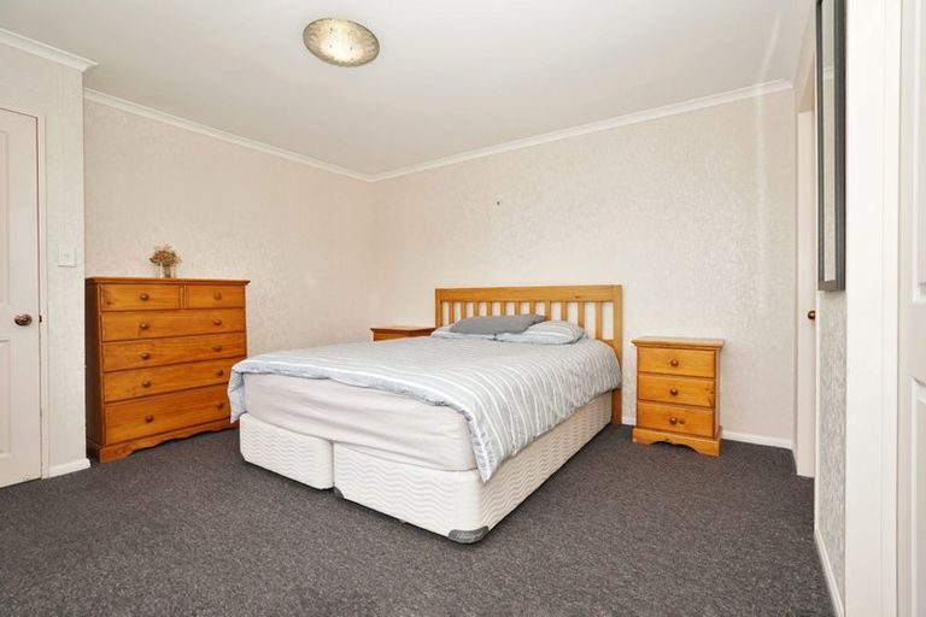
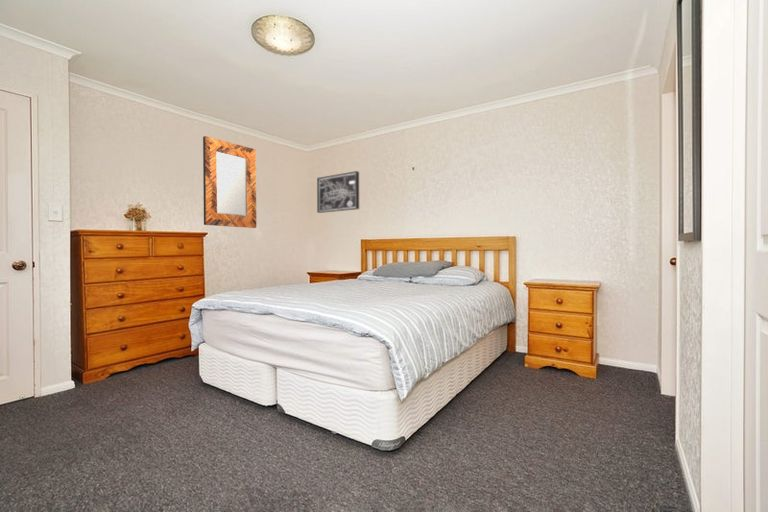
+ wall art (337, 192)
+ home mirror (231, 184)
